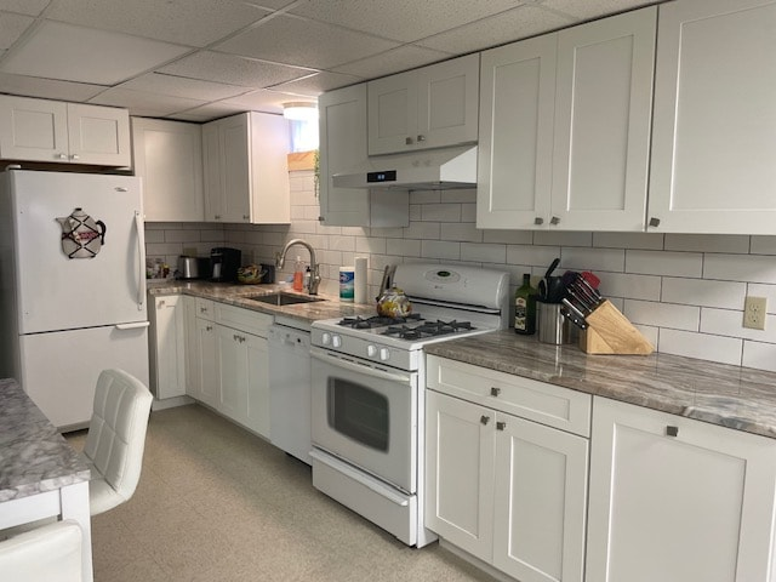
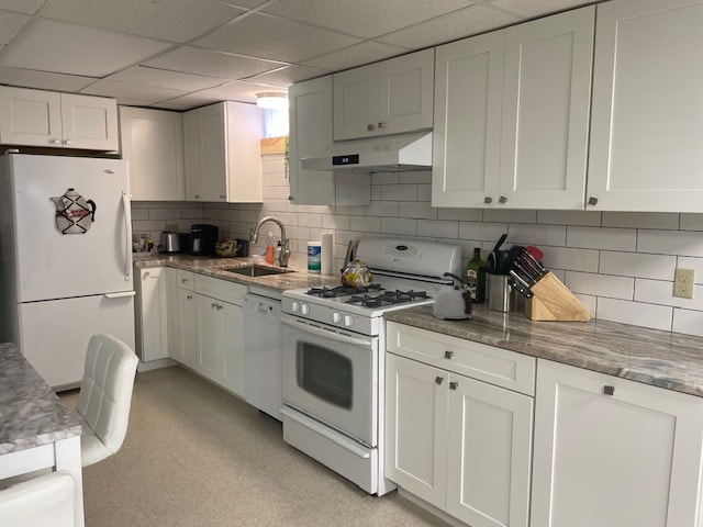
+ kettle (451, 294)
